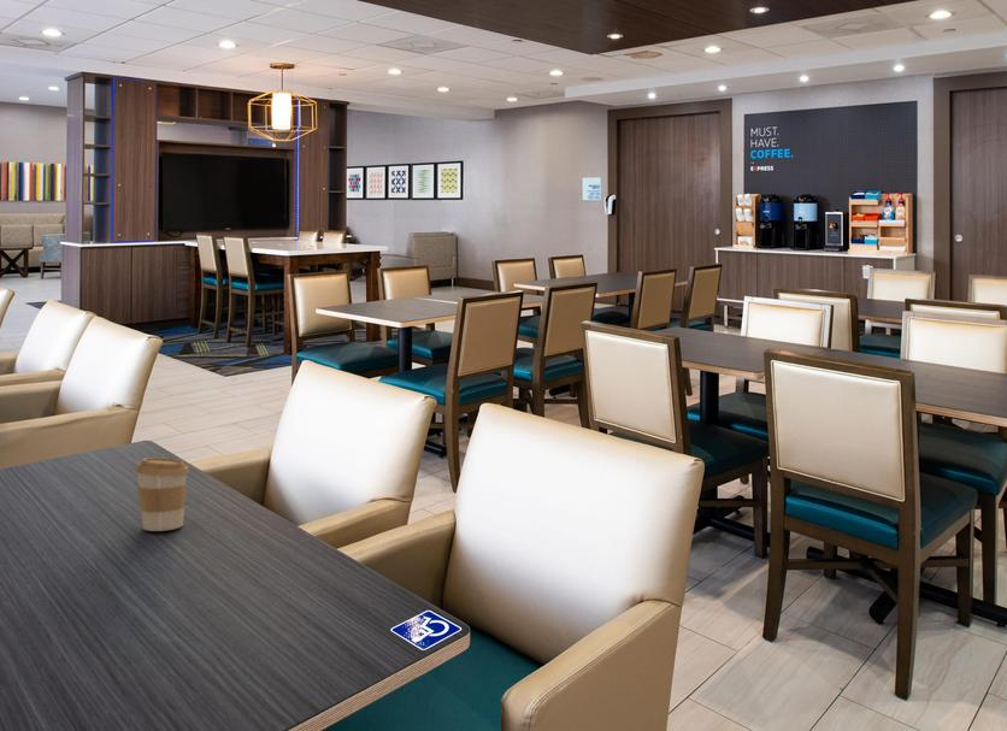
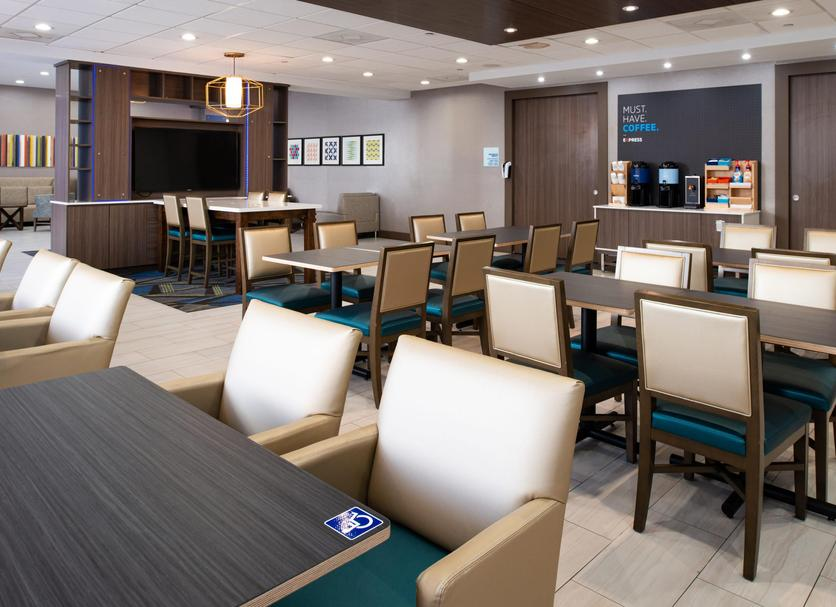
- coffee cup (163, 491)
